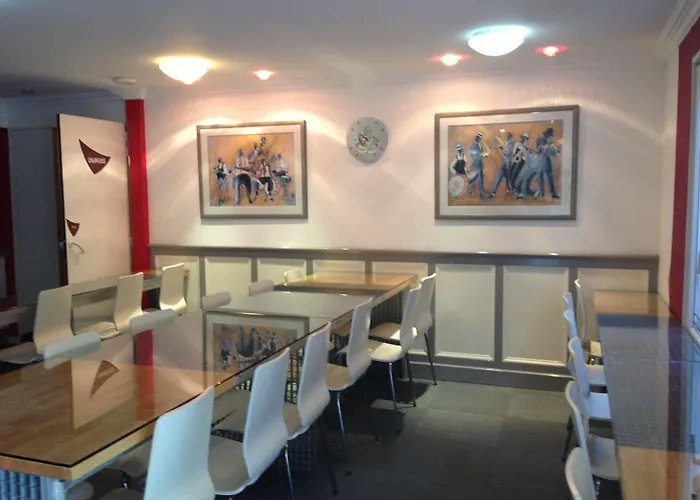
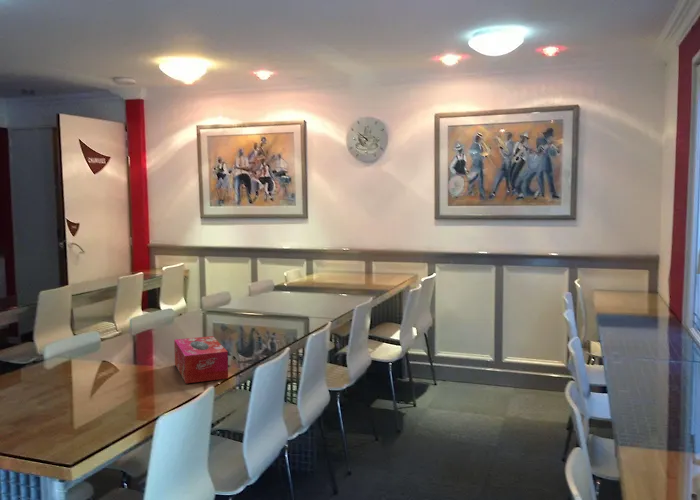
+ tissue box (200, 358)
